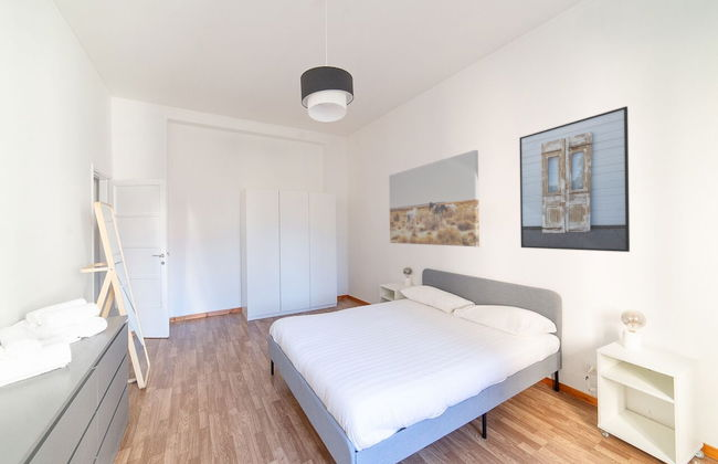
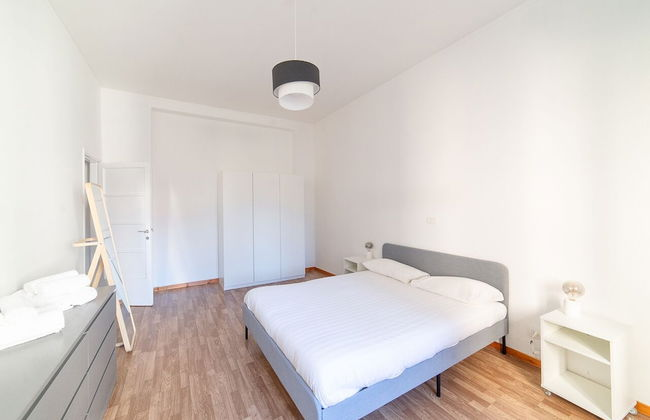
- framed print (567, 187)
- wall art (426, 204)
